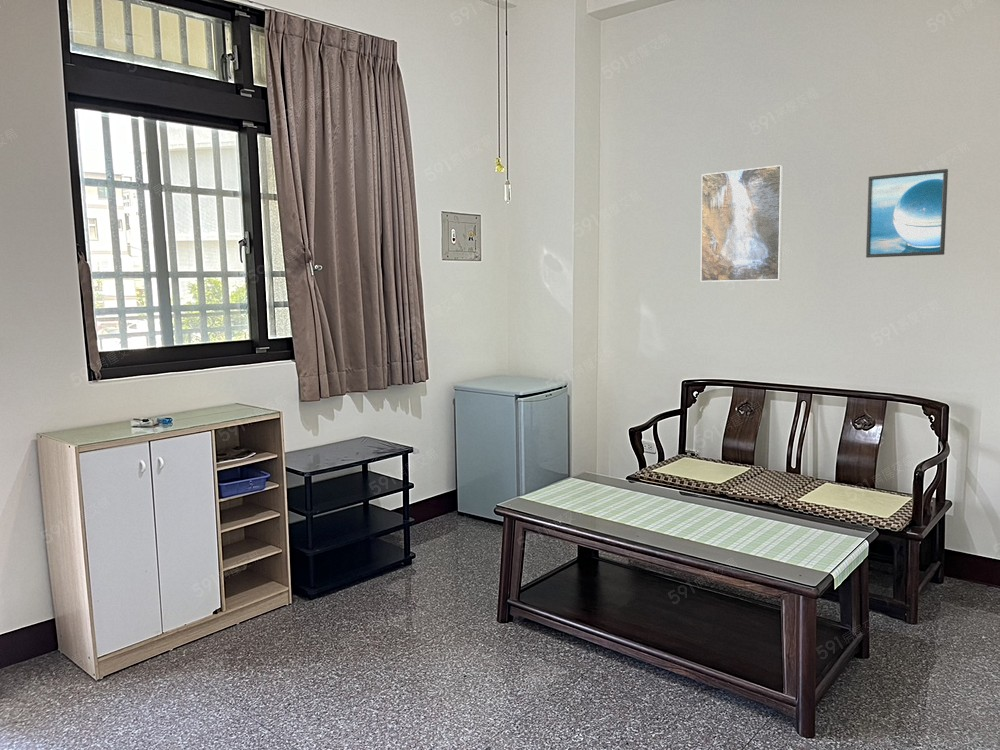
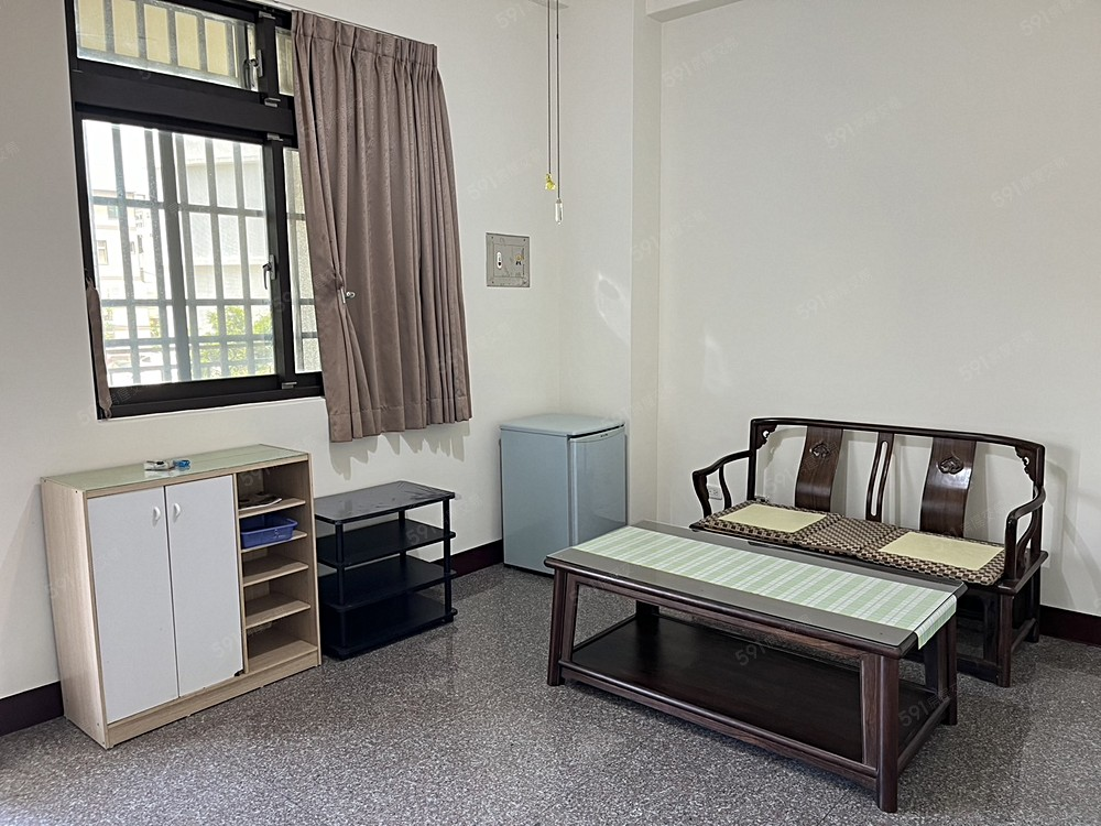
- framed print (740, 225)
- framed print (905, 214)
